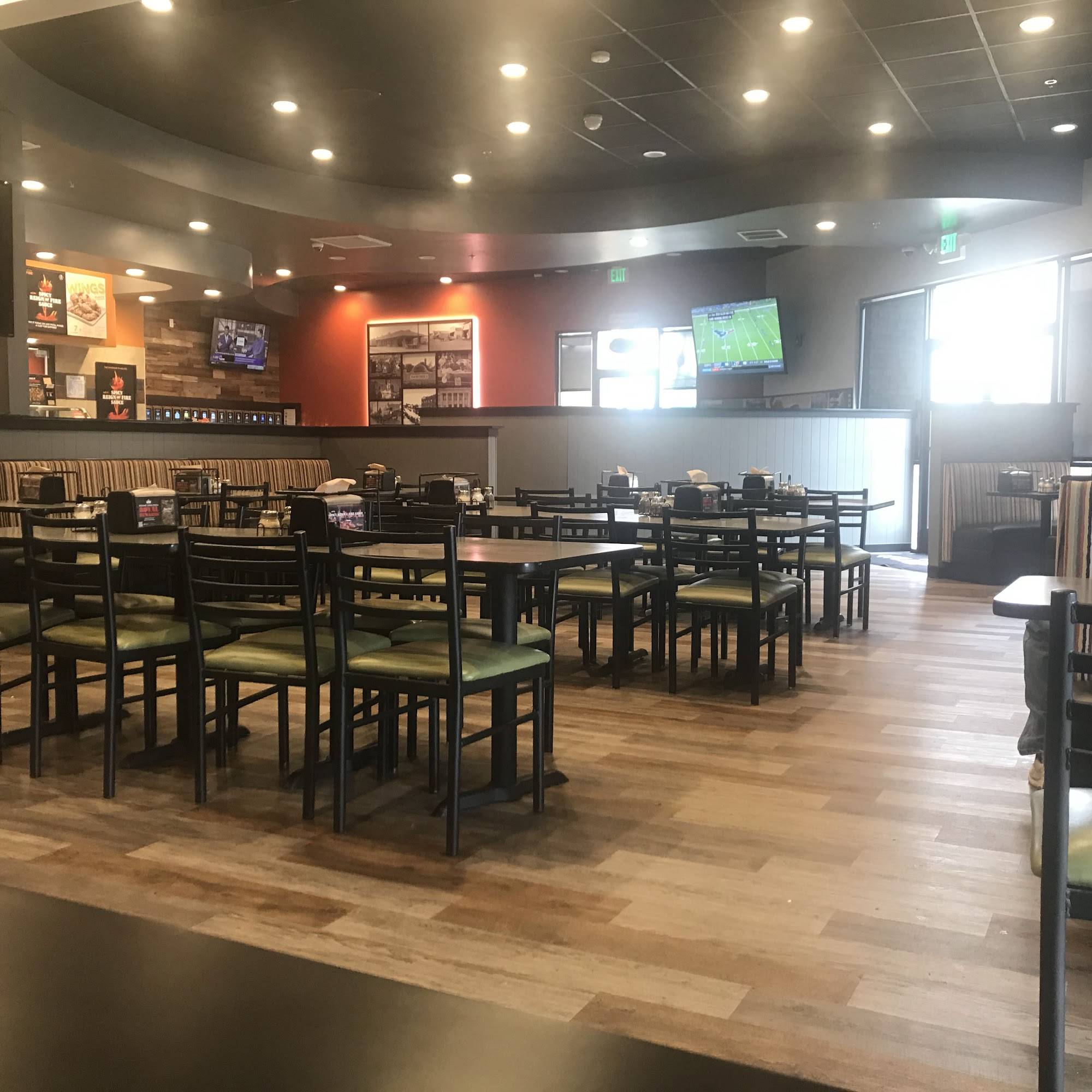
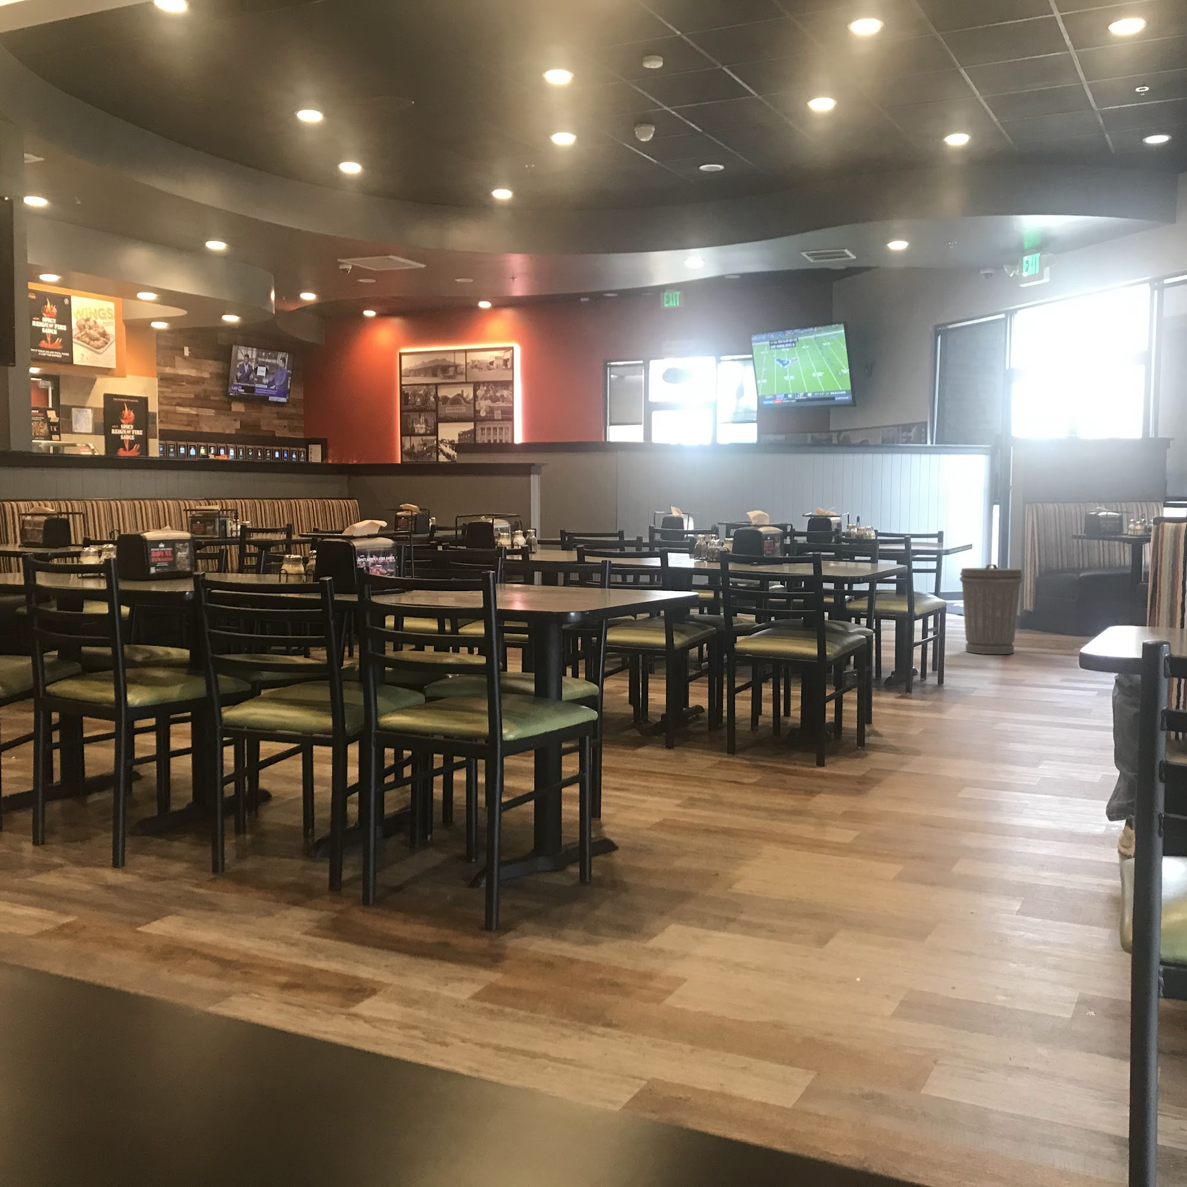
+ trash can (990, 608)
